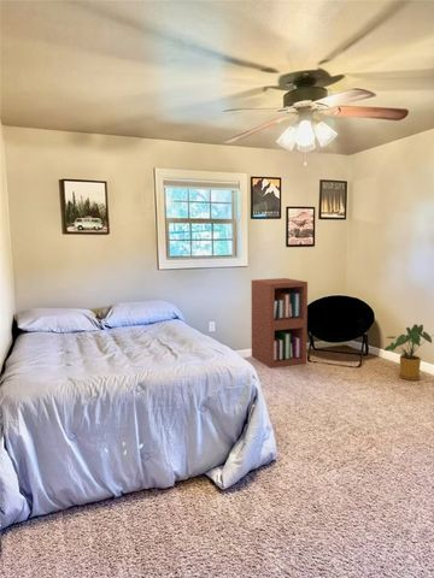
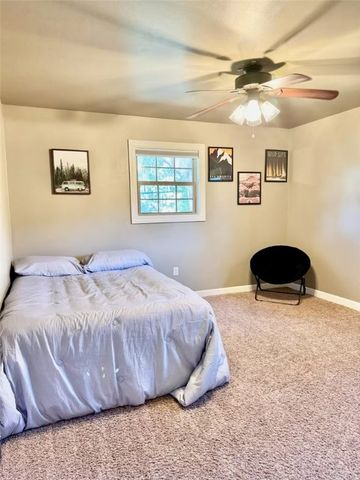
- house plant (410, 350)
- bookshelf (277, 320)
